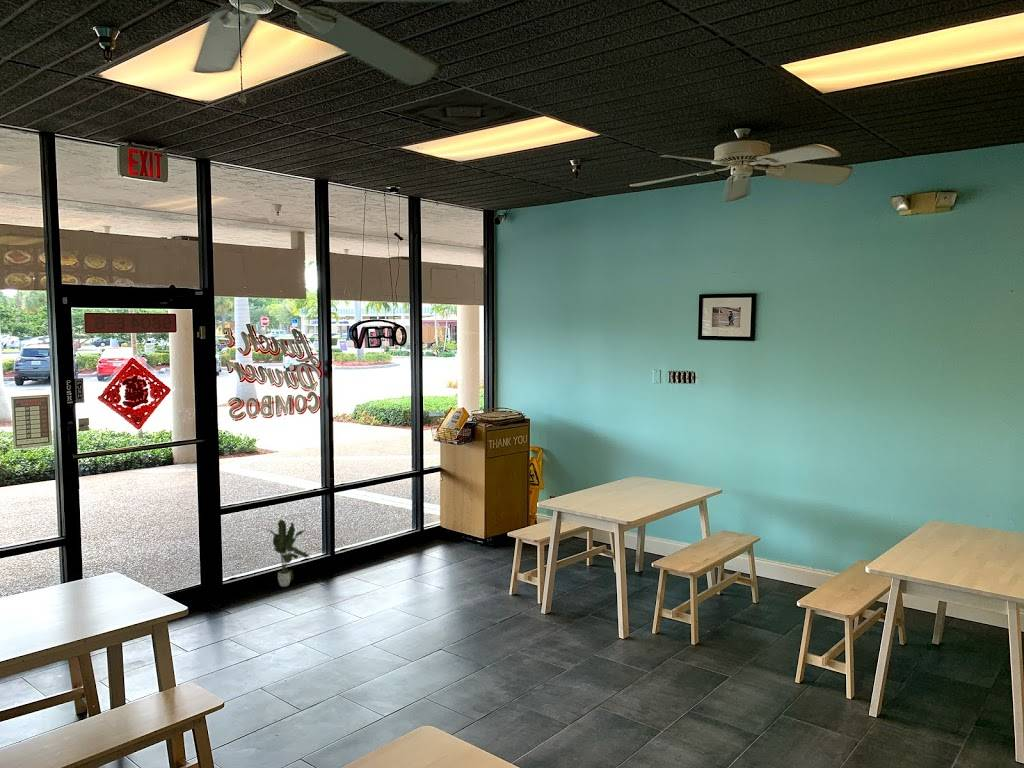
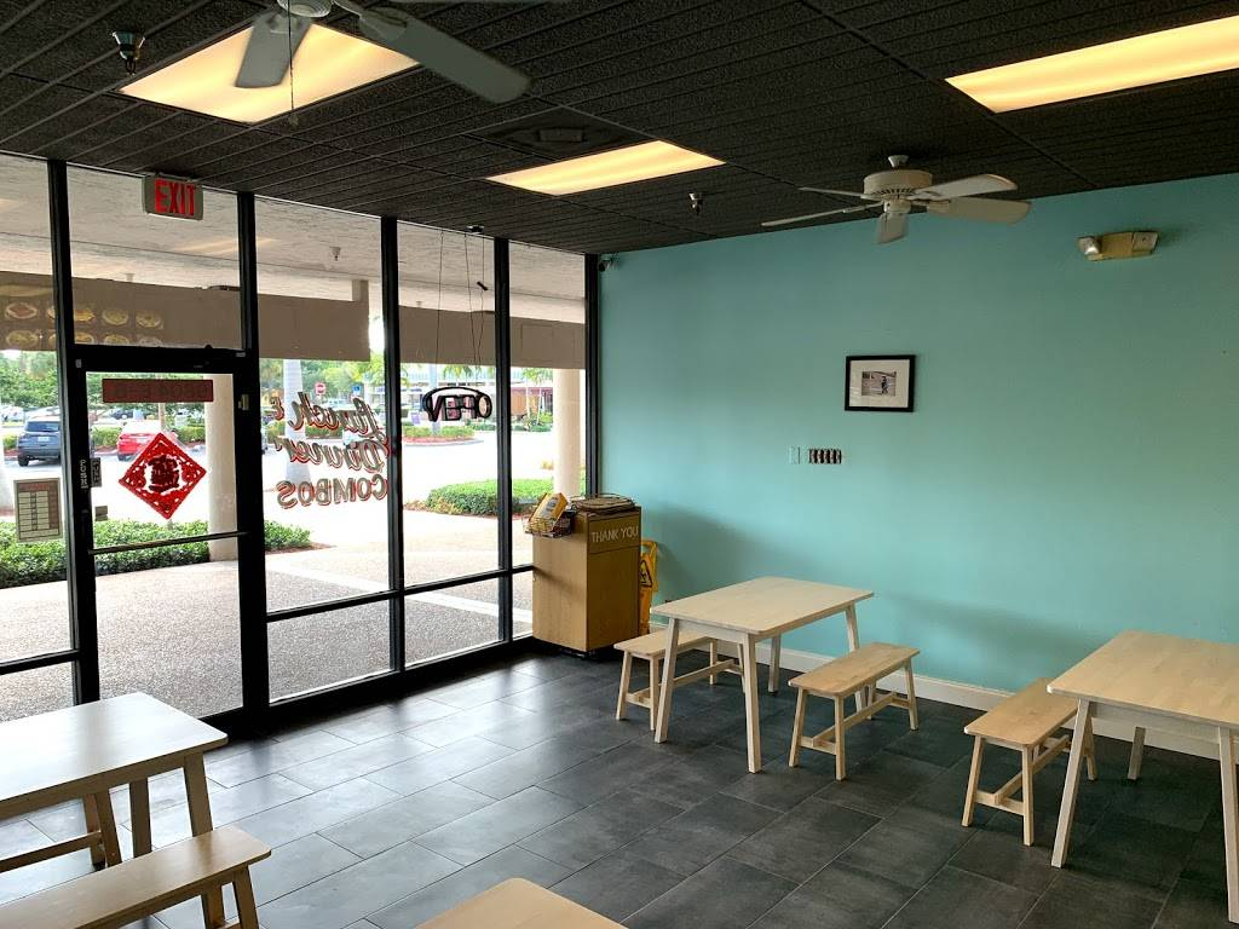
- potted plant (288, 553)
